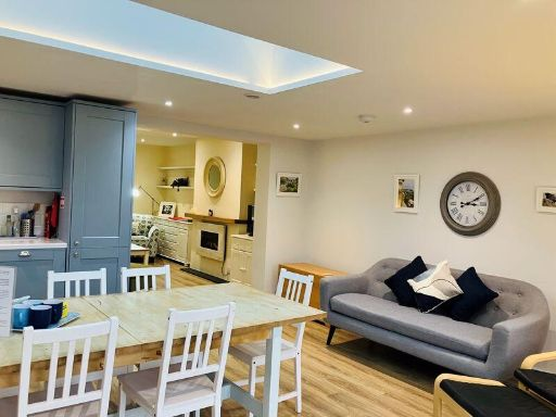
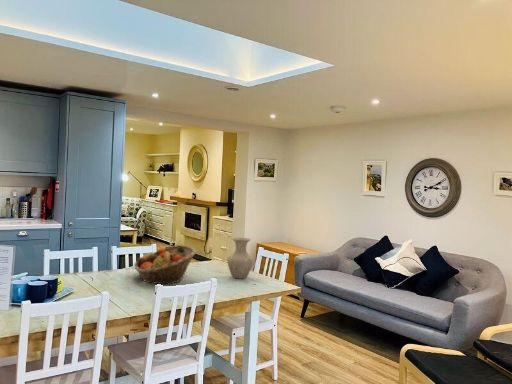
+ fruit basket (165, 263)
+ vase (240, 258)
